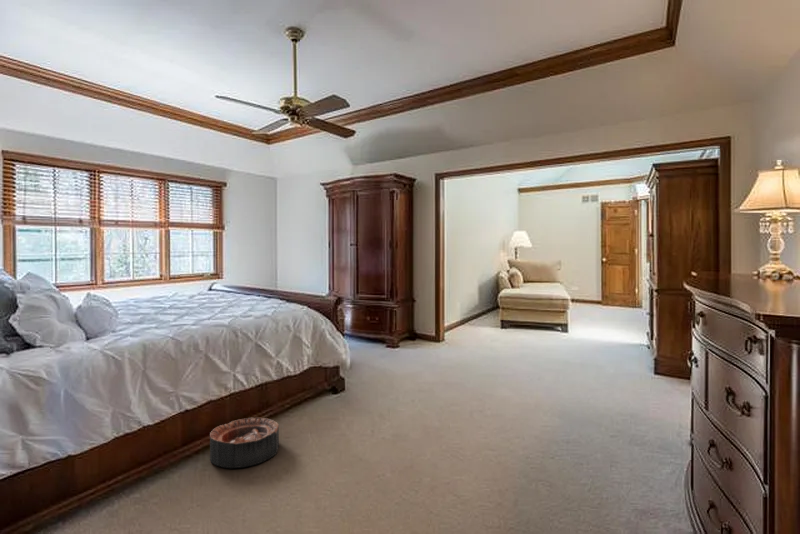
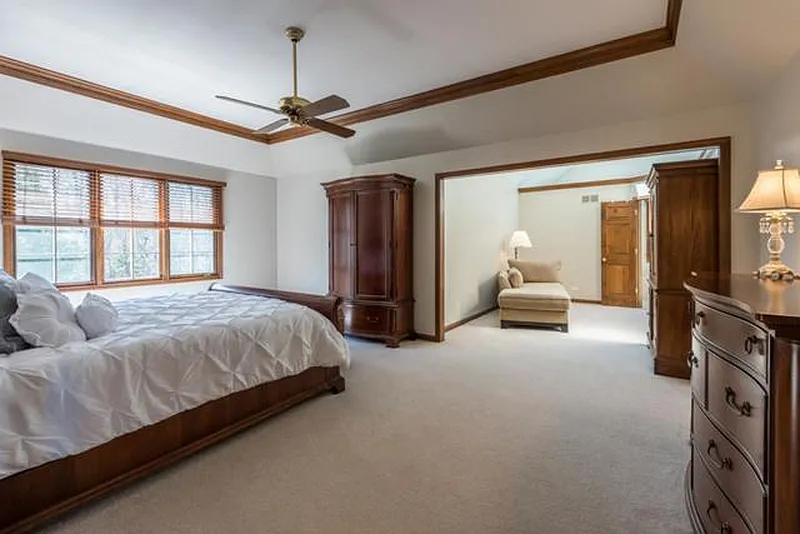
- basket (245, 440)
